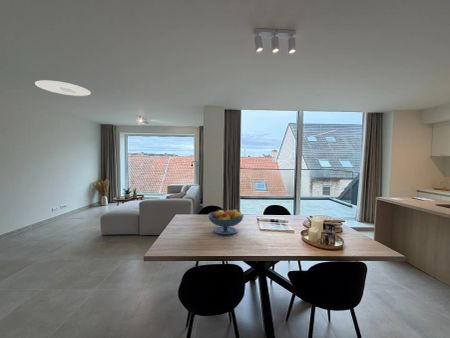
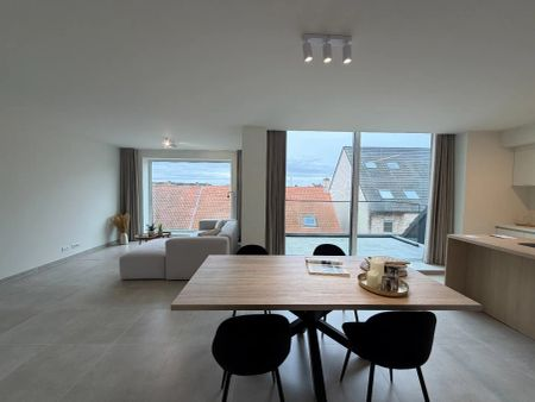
- ceiling light (64, 86)
- fruit bowl (225, 220)
